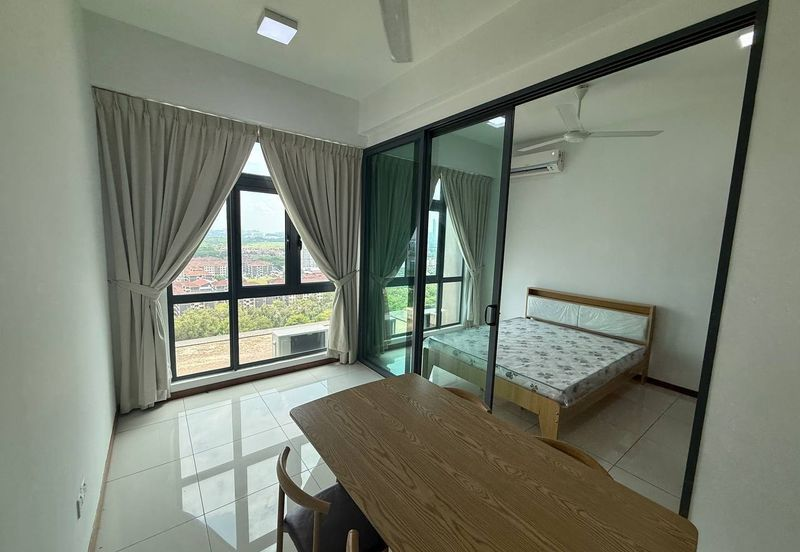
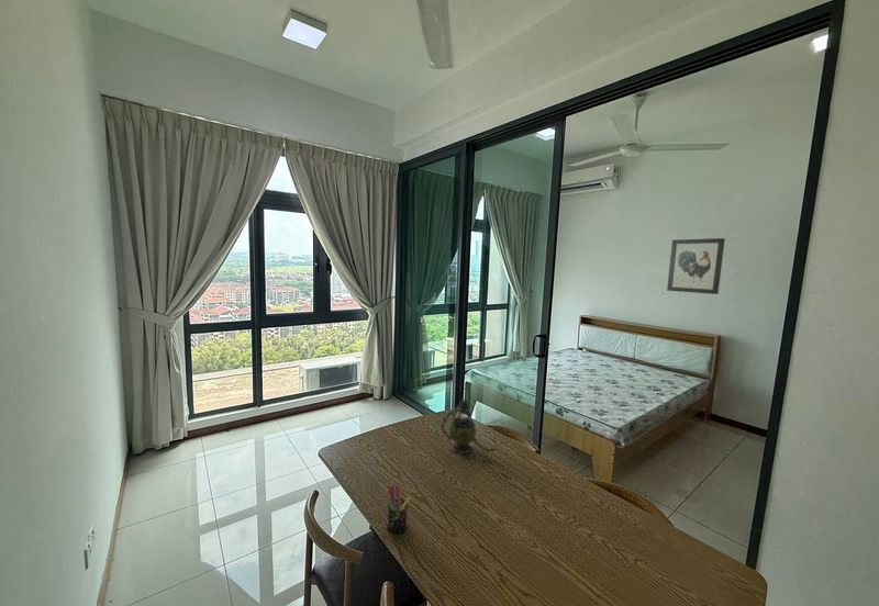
+ wall art (693, 266)
+ teapot (469, 426)
+ pen holder (394, 508)
